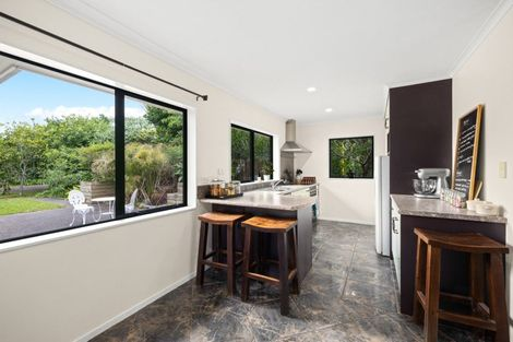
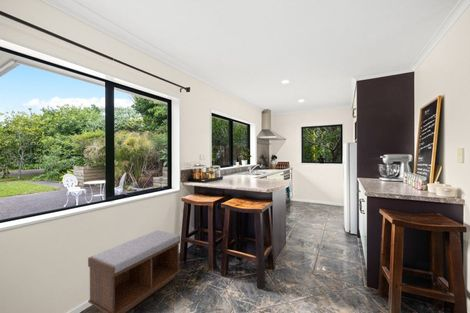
+ bench (139, 266)
